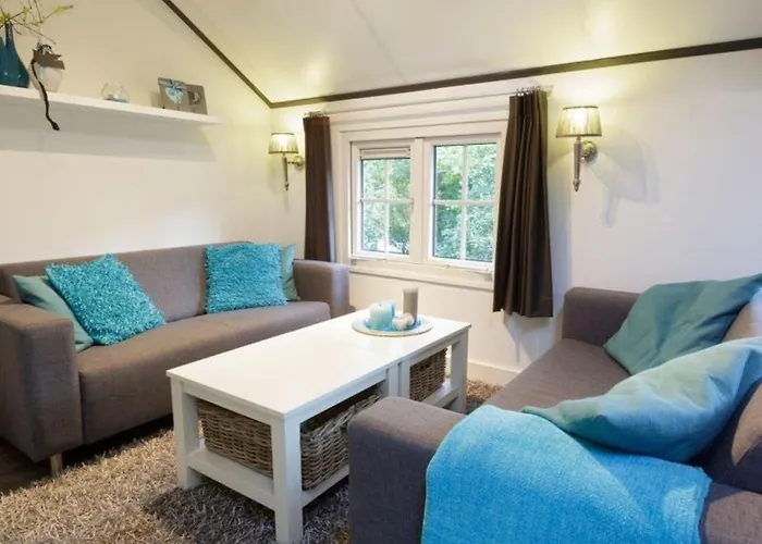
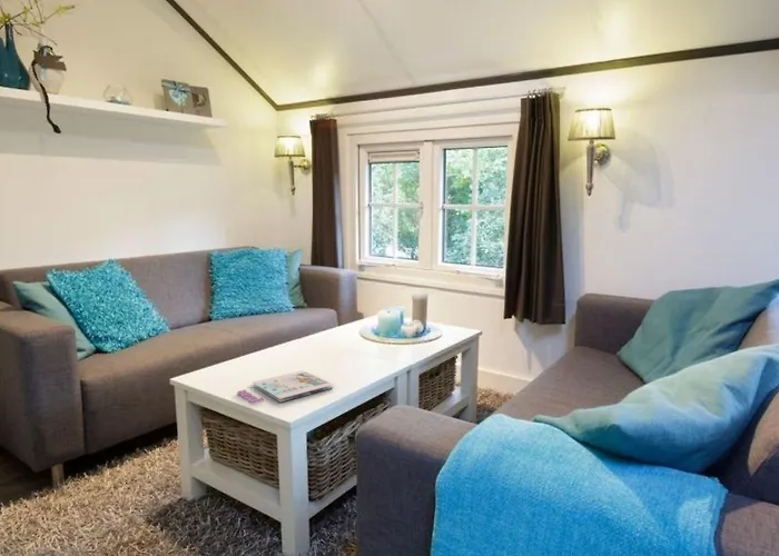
+ magazine (282, 387)
